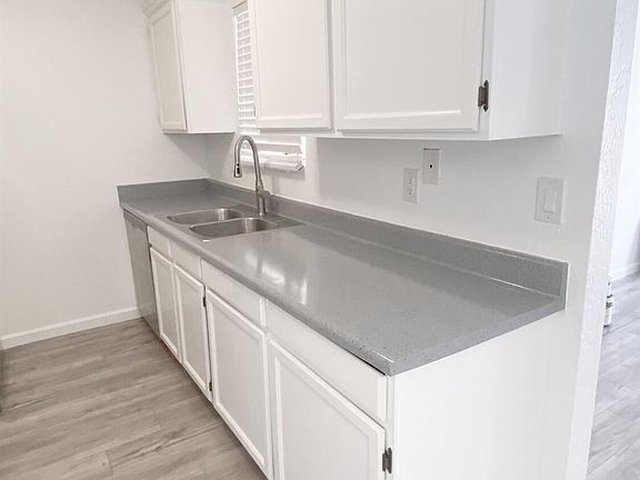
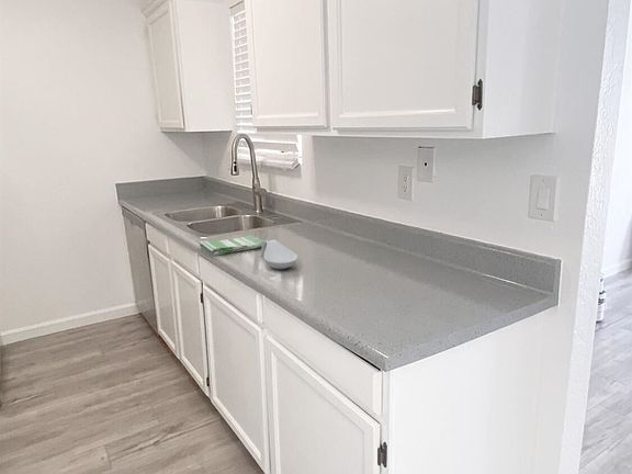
+ dish towel (233, 244)
+ spoon rest (274, 252)
